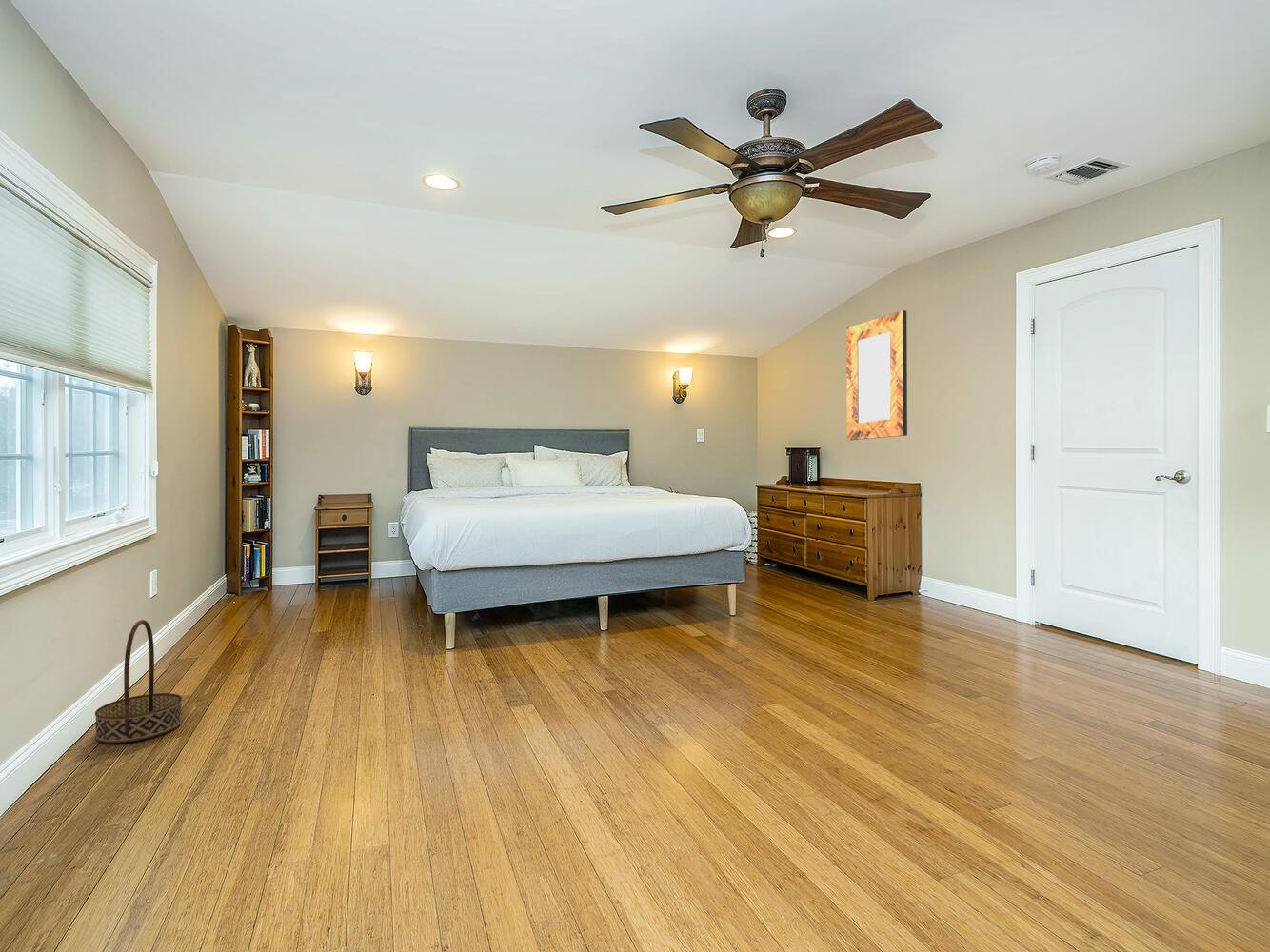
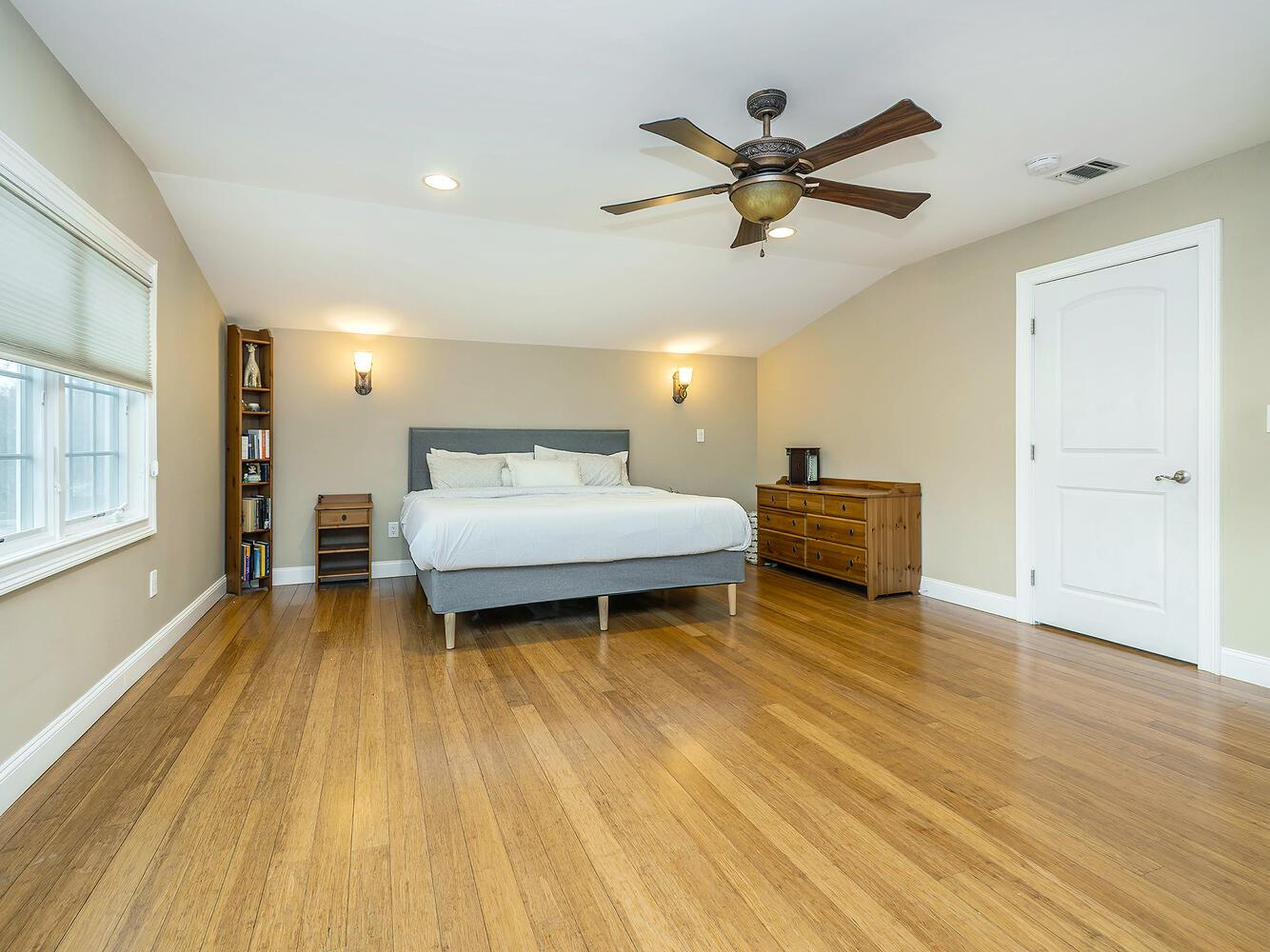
- basket (149, 674)
- home mirror (875, 379)
